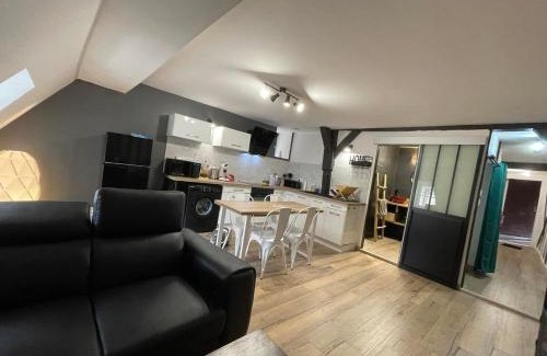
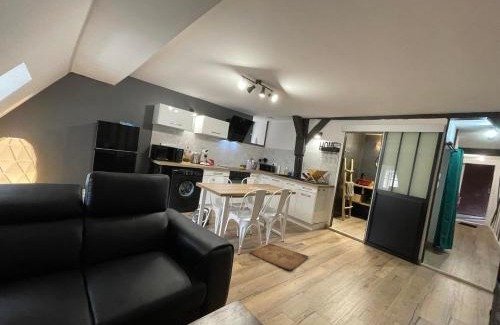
+ rug (279, 254)
